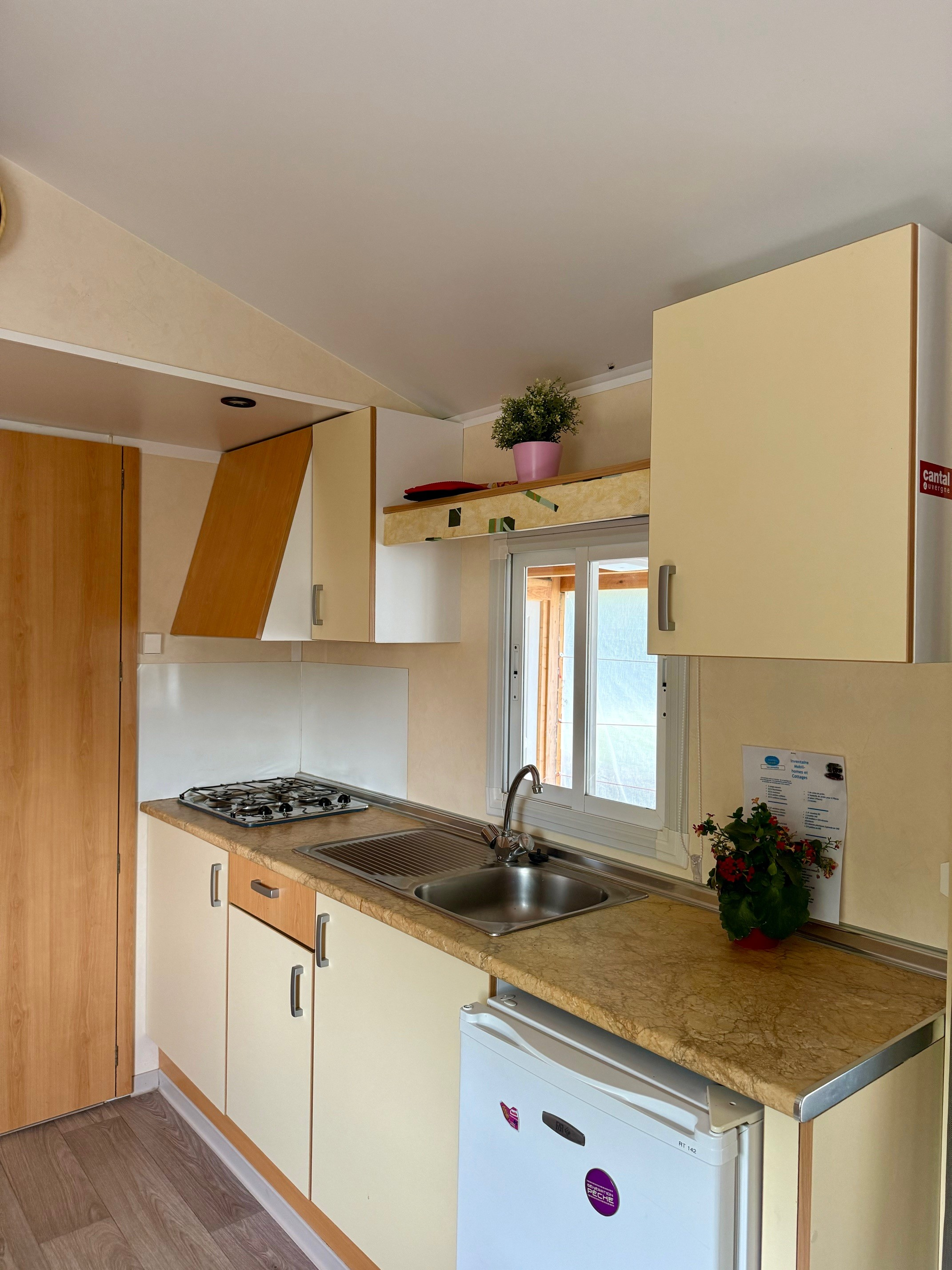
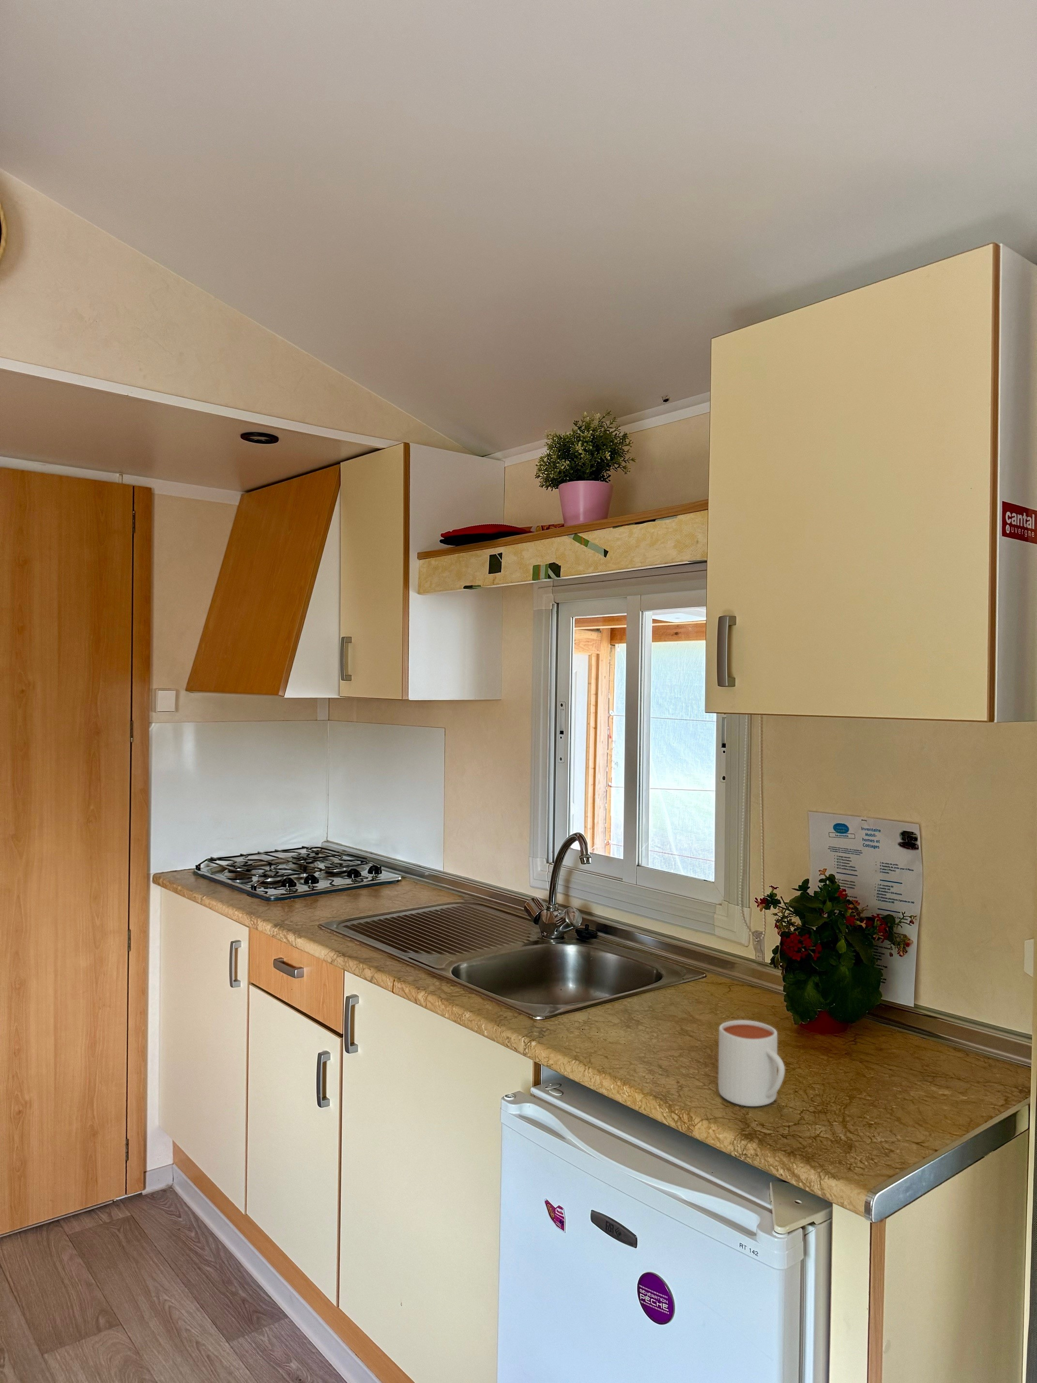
+ mug (755, 1066)
